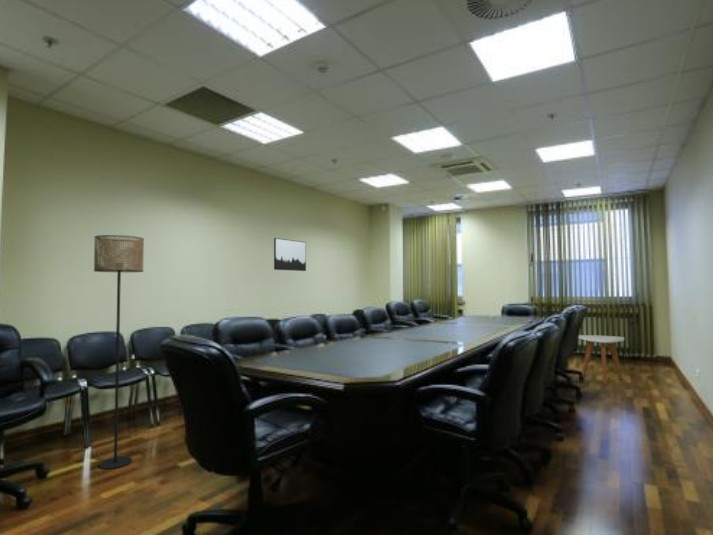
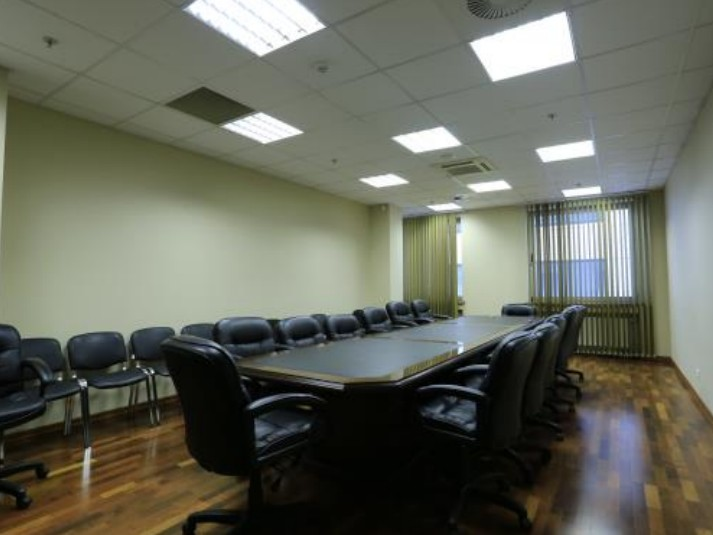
- wall art (290, 255)
- side table (602, 358)
- floor lamp (117, 348)
